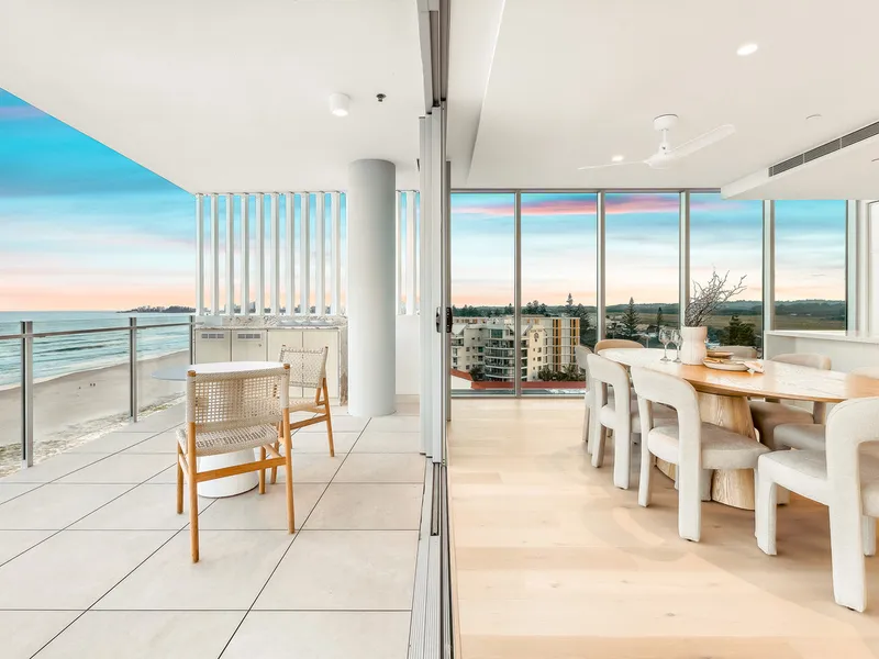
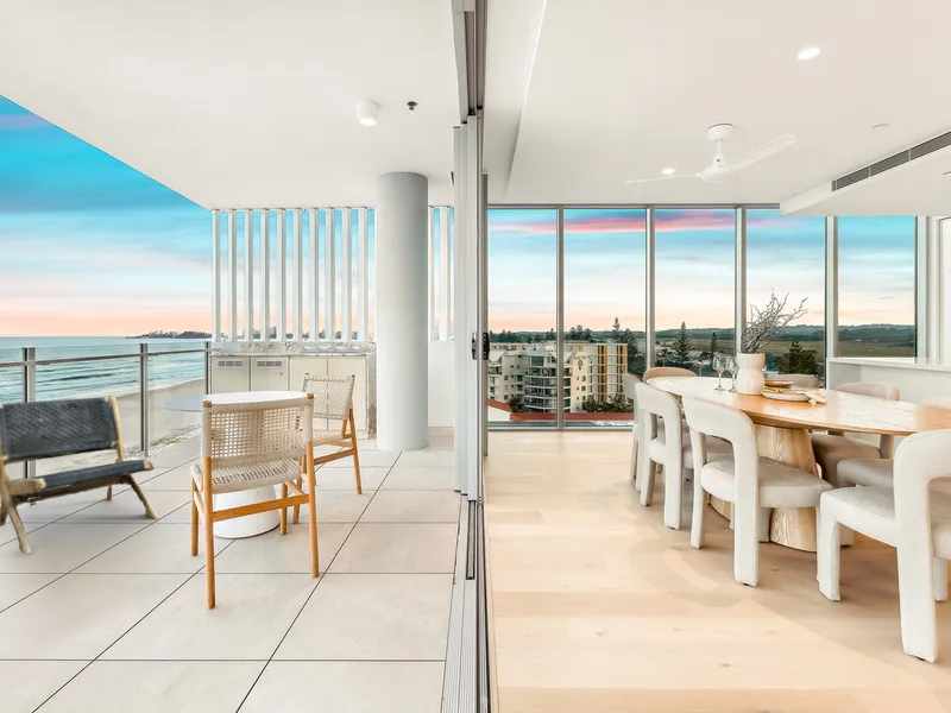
+ lounge chair (76, 469)
